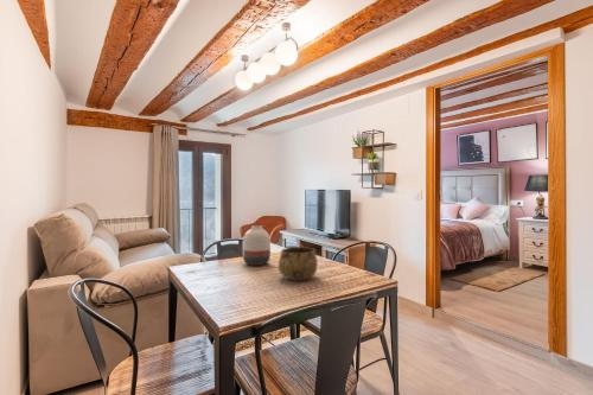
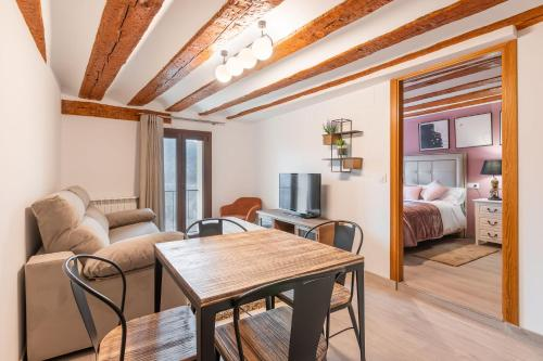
- vase (256, 244)
- decorative bowl (298, 263)
